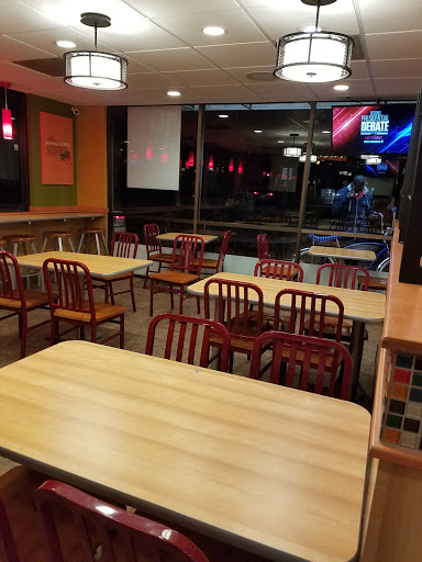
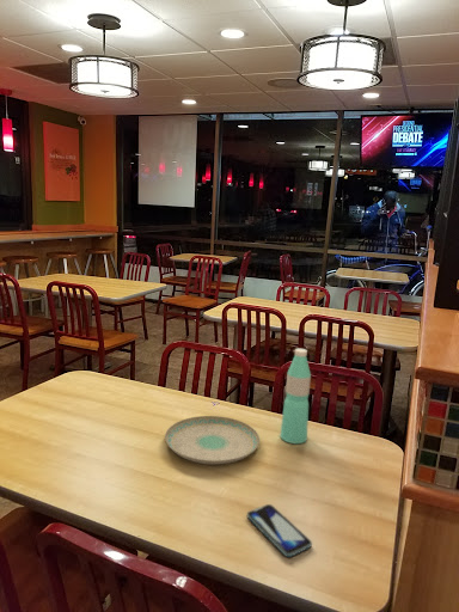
+ smartphone (277, 528)
+ water bottle (296, 394)
+ plate (212, 439)
